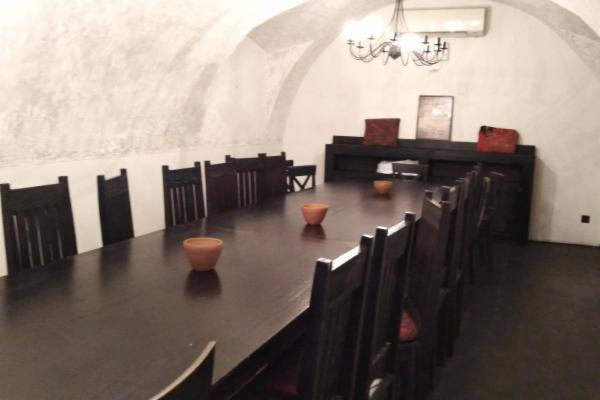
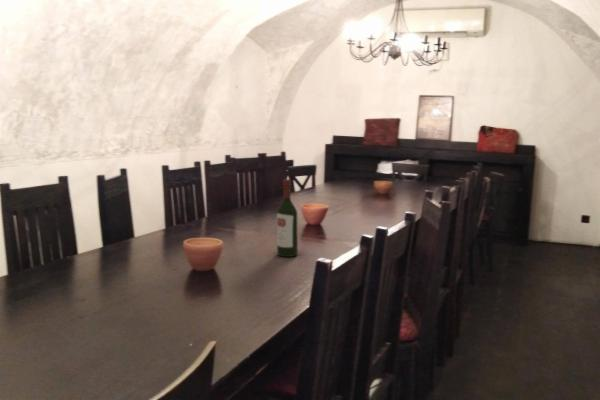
+ wine bottle (287, 217)
